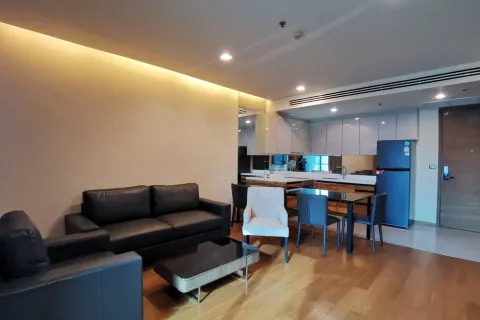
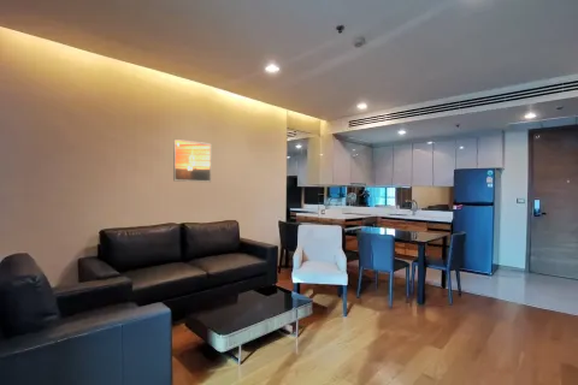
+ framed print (193, 161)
